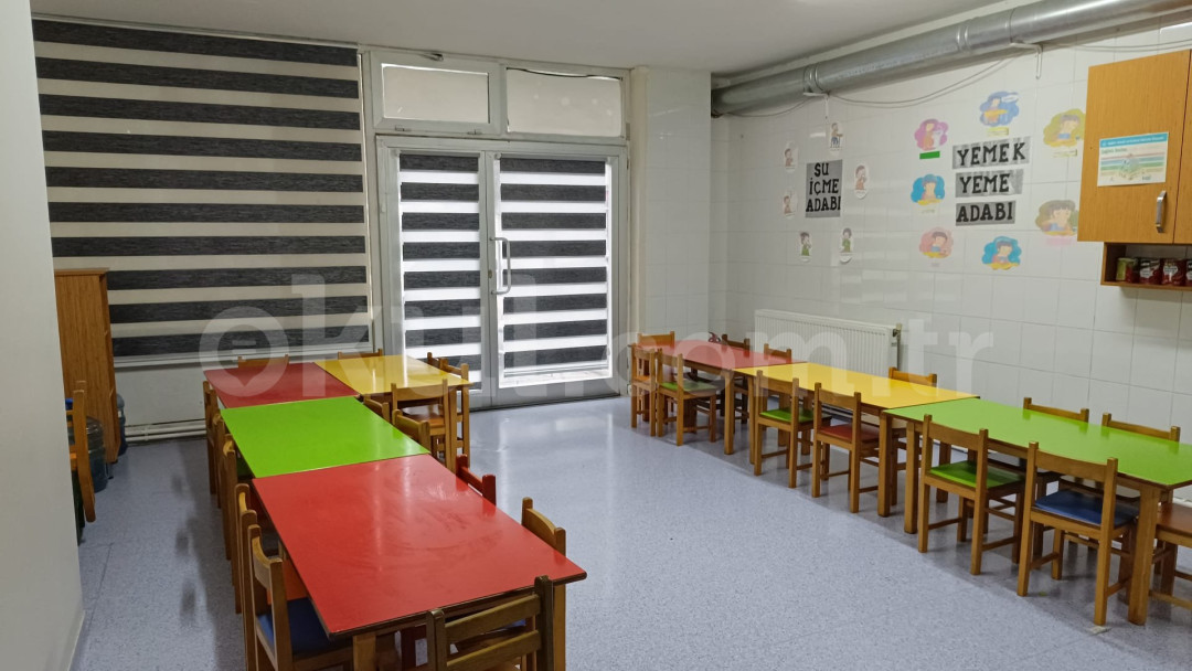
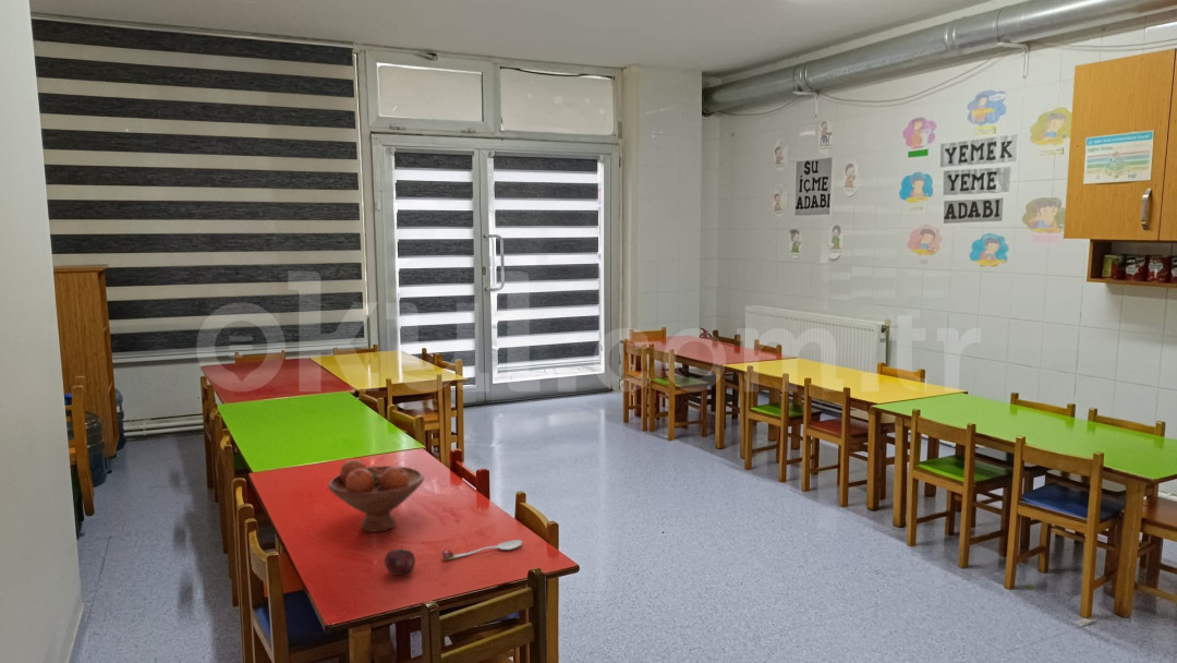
+ fruit bowl (377, 493)
+ spoon (482, 549)
+ apple (400, 559)
